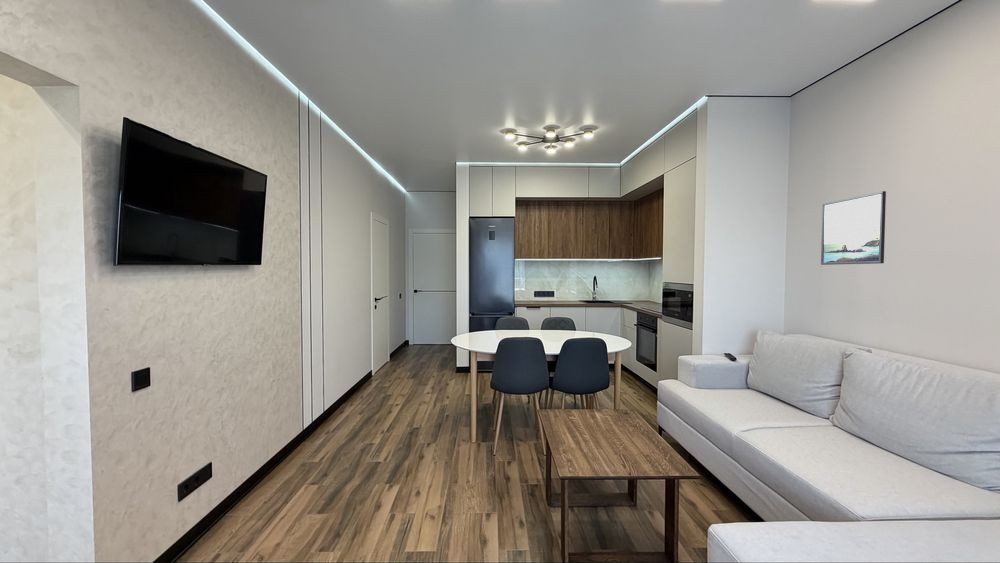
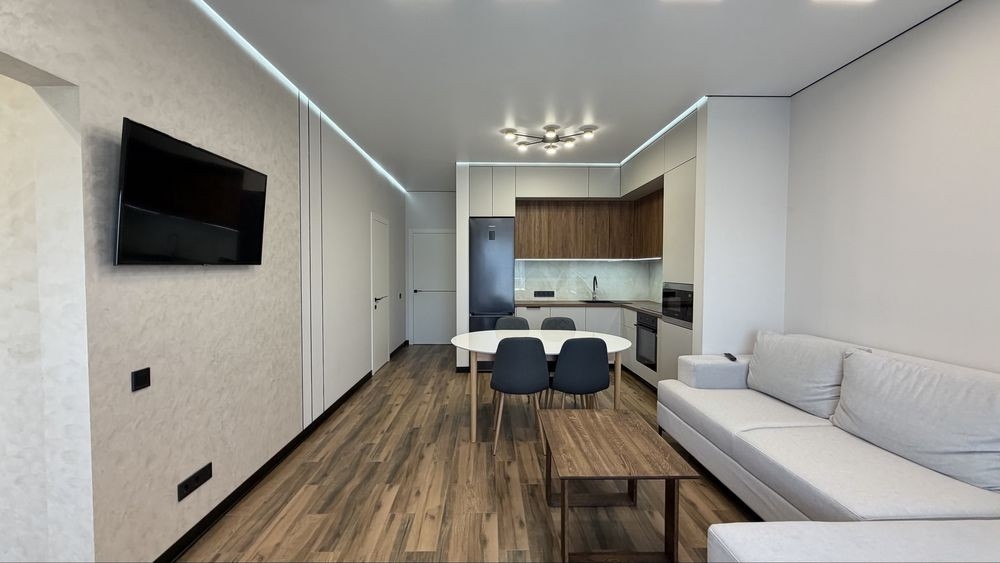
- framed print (850, 231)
